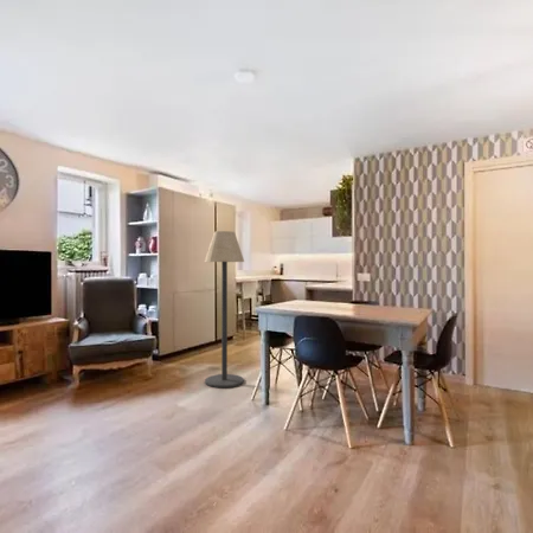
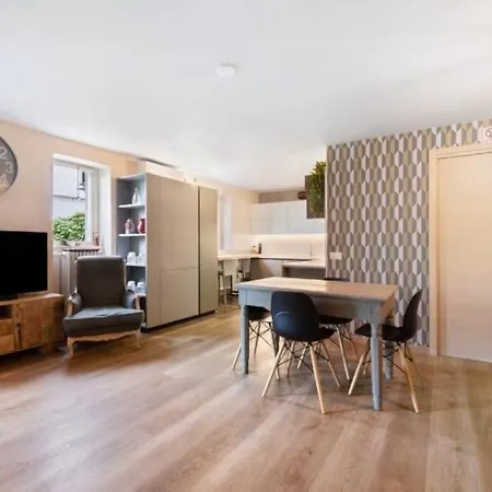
- floor lamp (224, 307)
